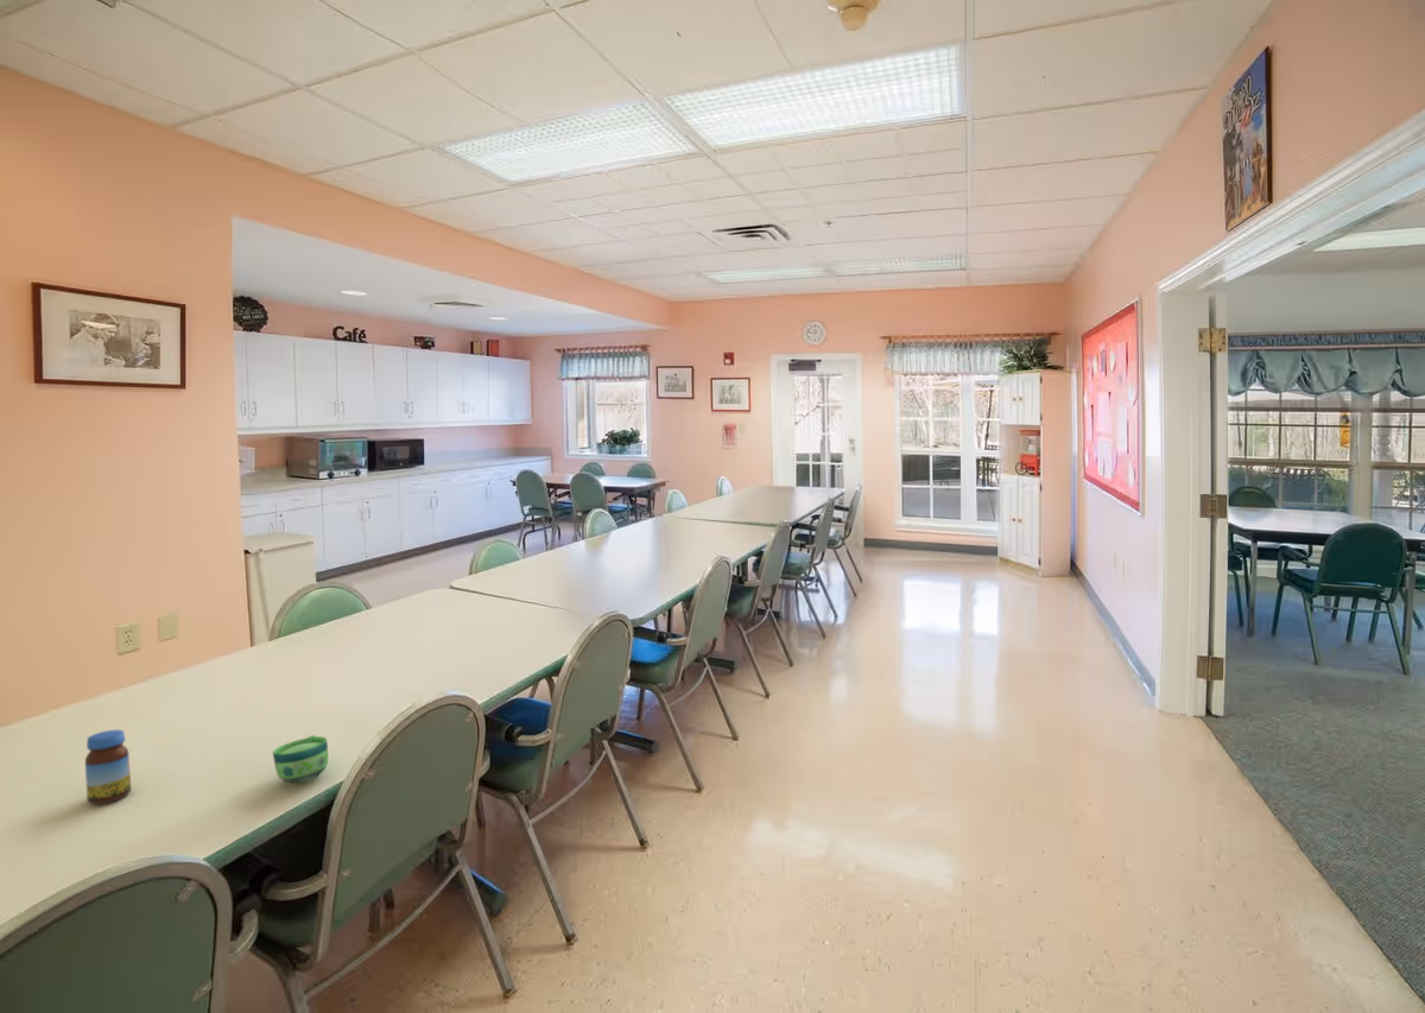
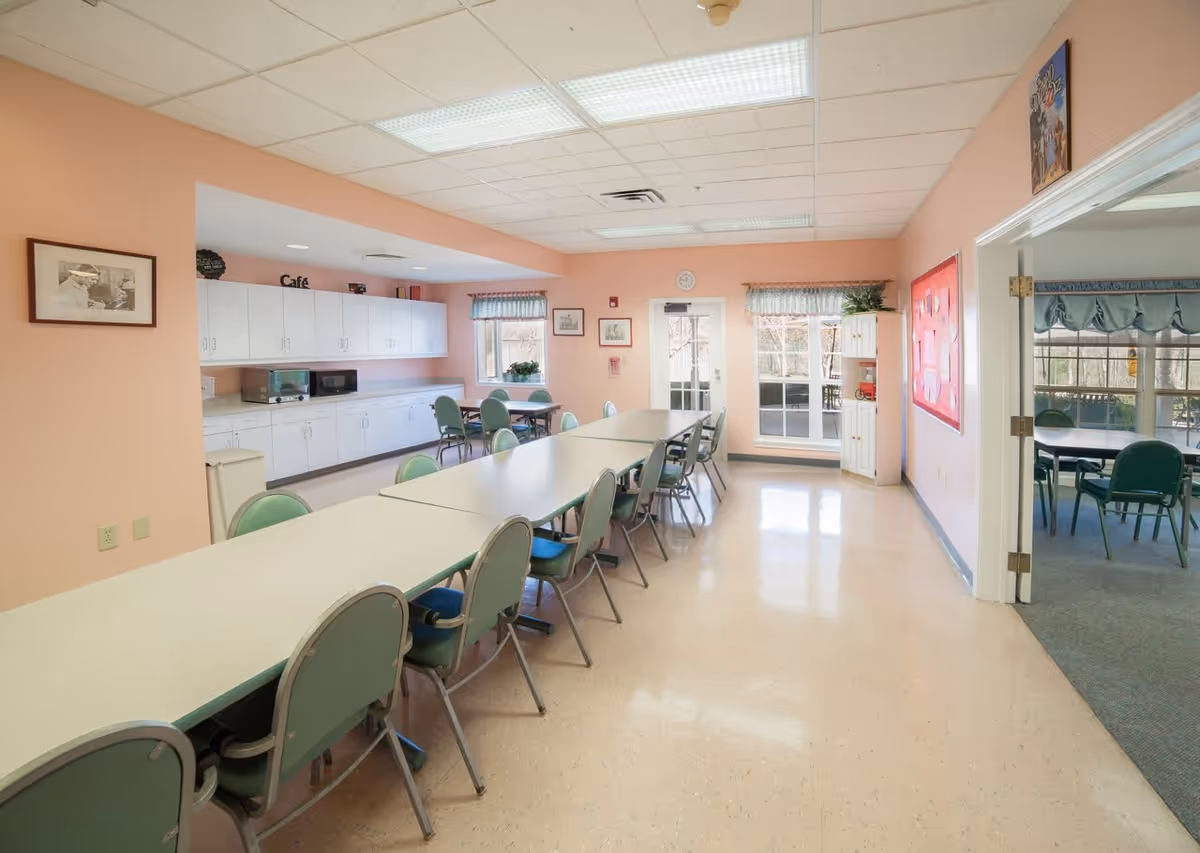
- jar (107, 765)
- cup (302, 758)
